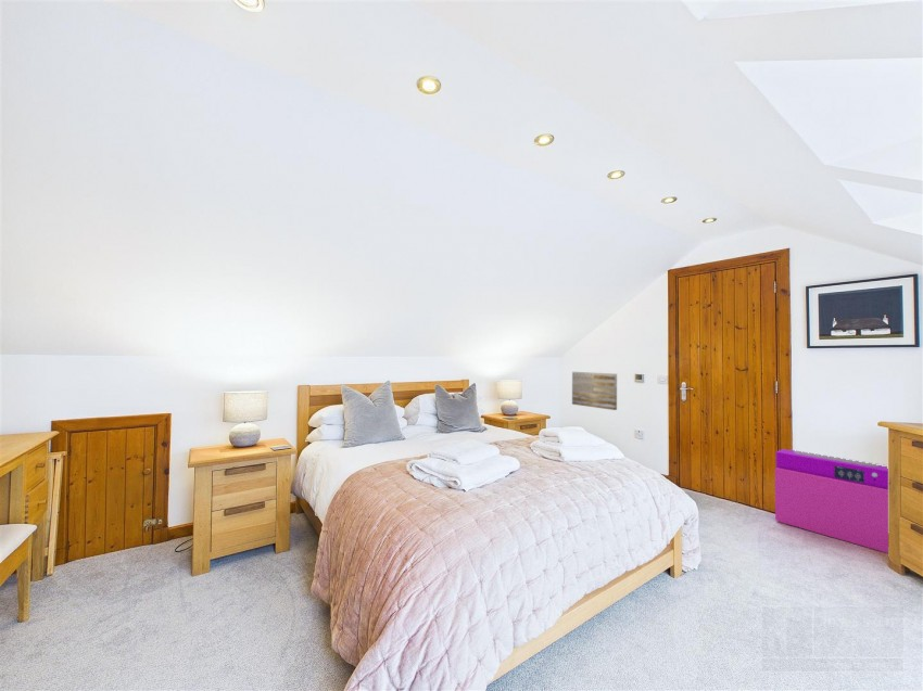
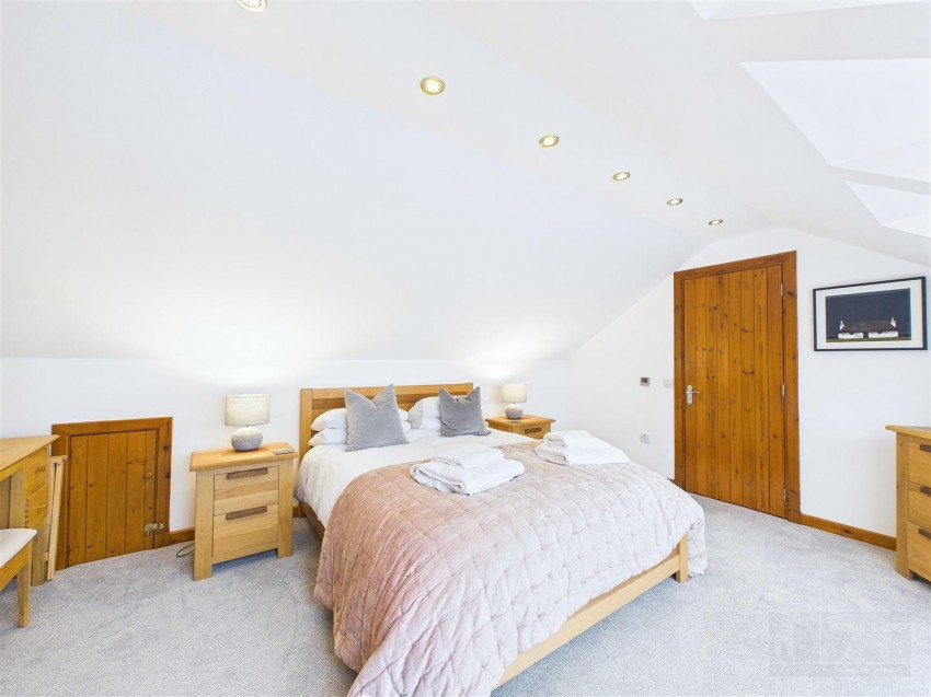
- wall art (593, 389)
- air purifier (834, 496)
